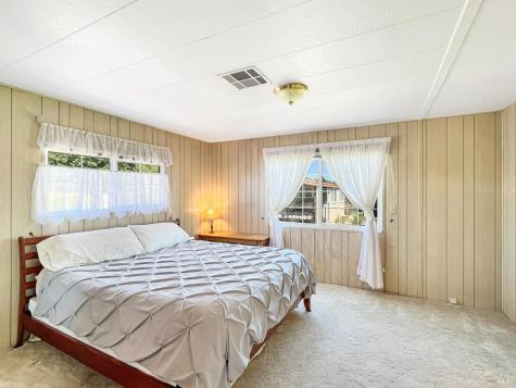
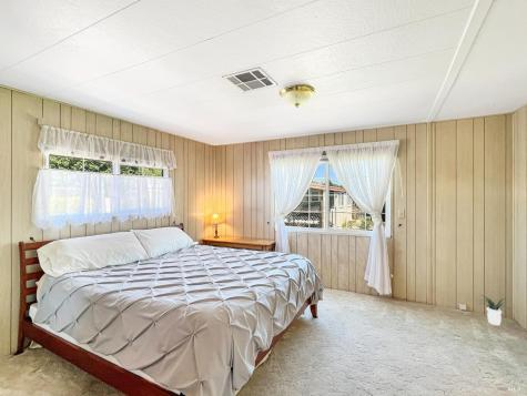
+ potted plant (495, 311)
